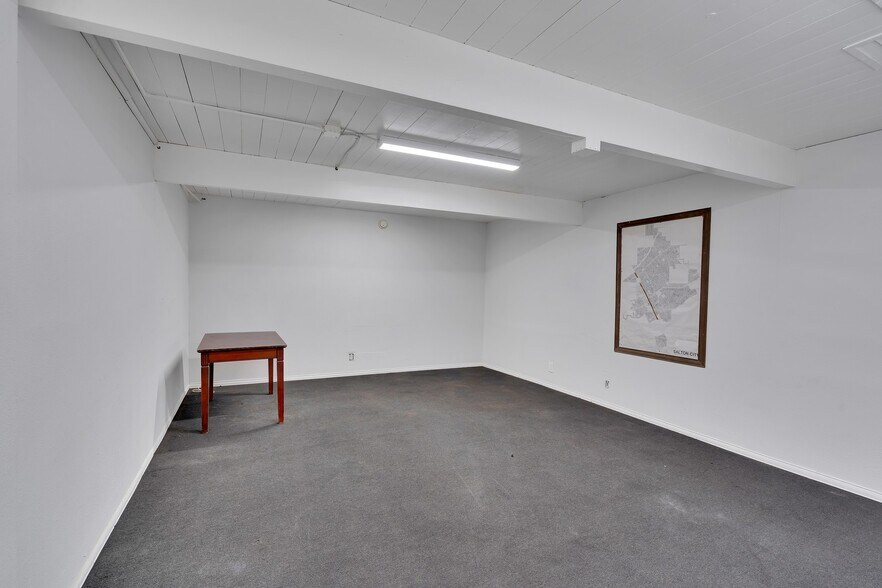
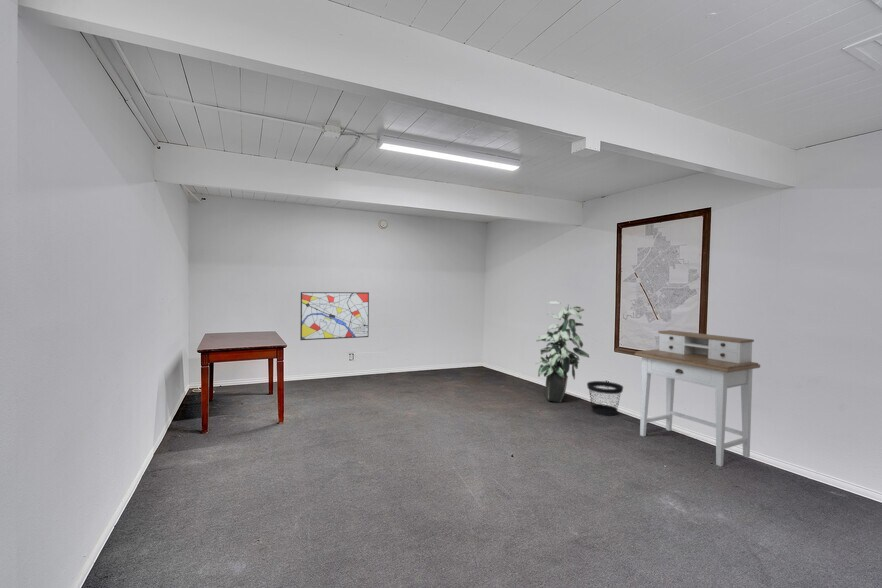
+ wastebasket (605, 399)
+ desk (695, 383)
+ indoor plant (558, 351)
+ wall art (335, 315)
